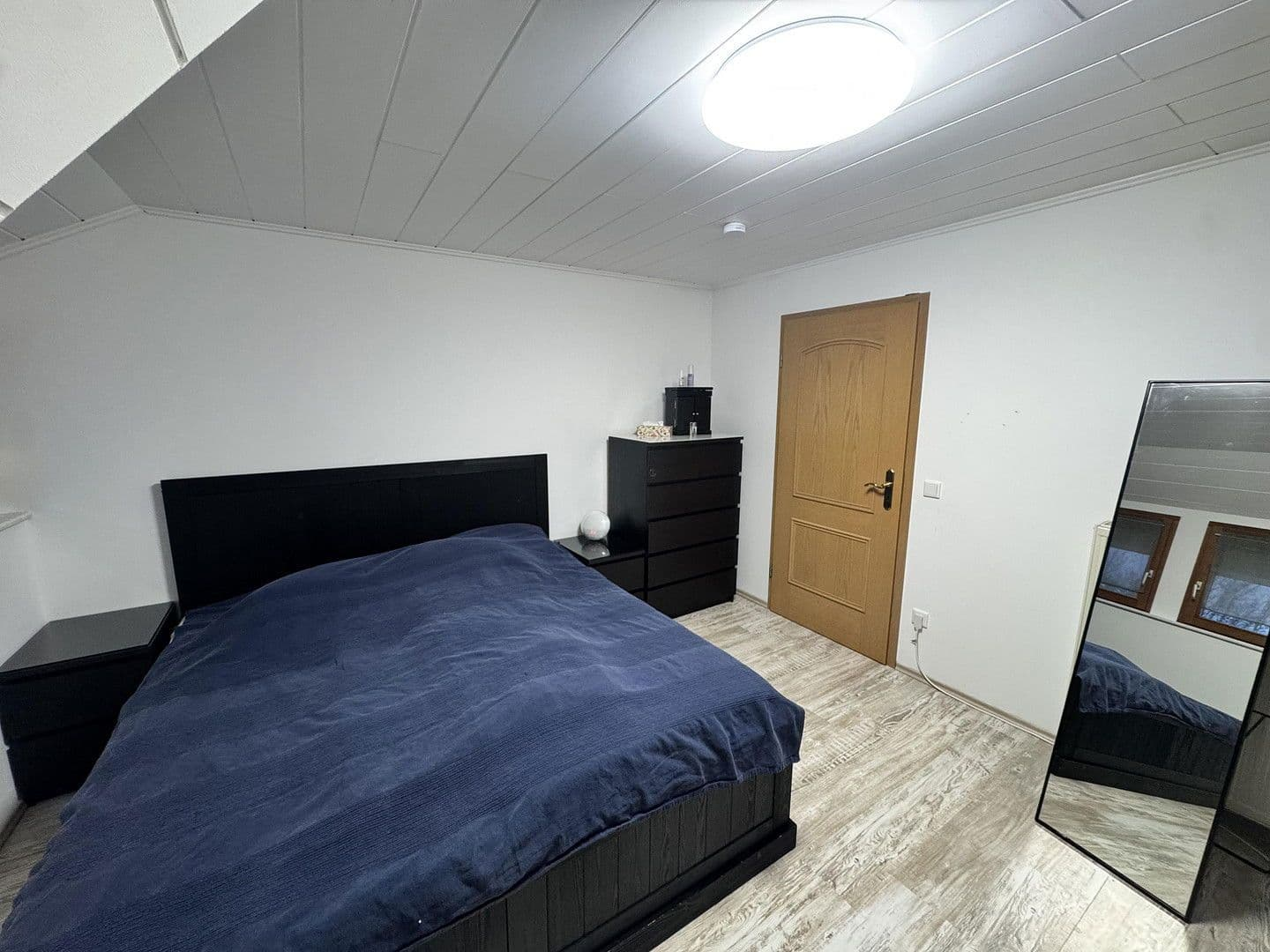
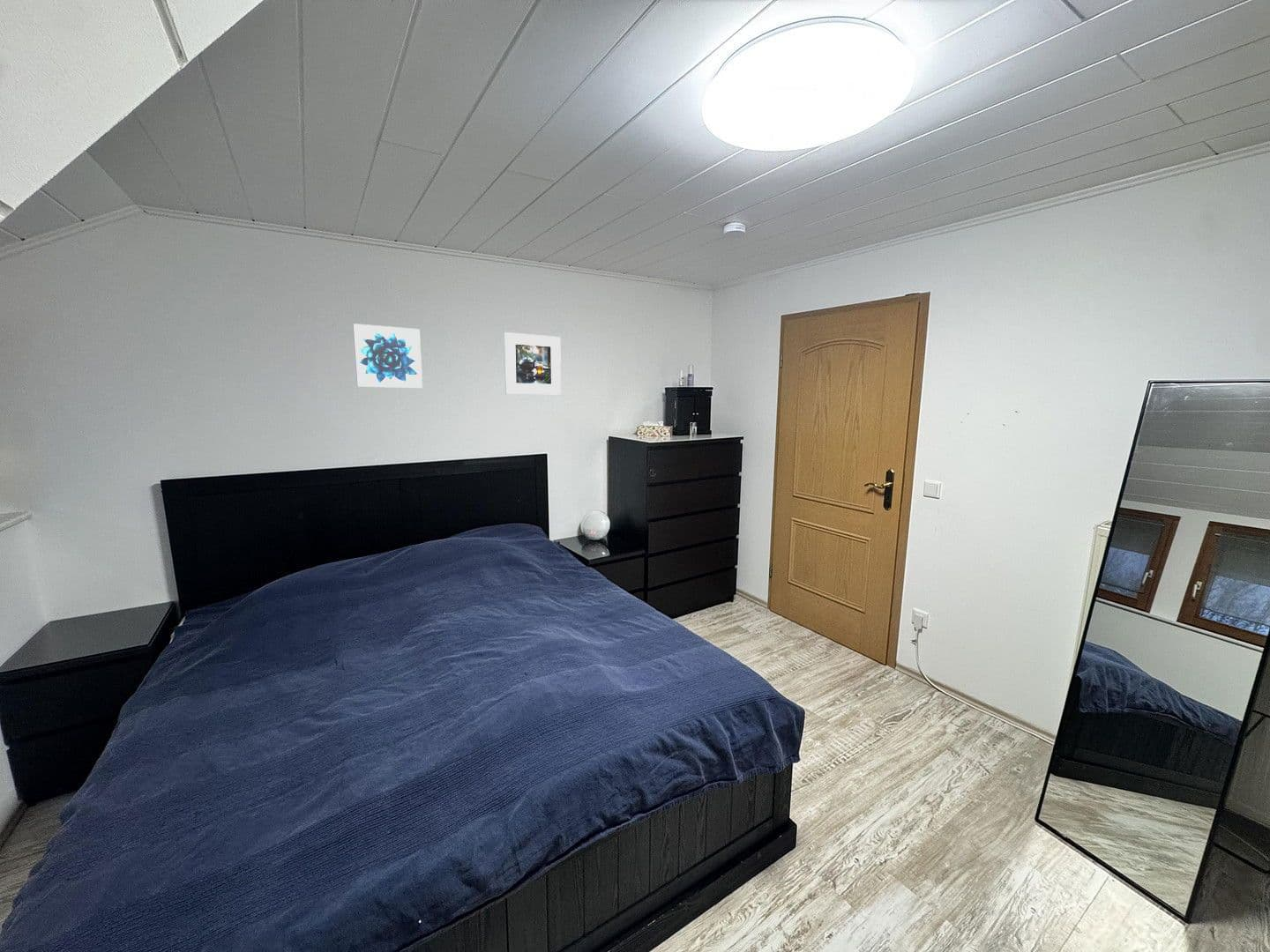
+ wall art (388, 357)
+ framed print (533, 364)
